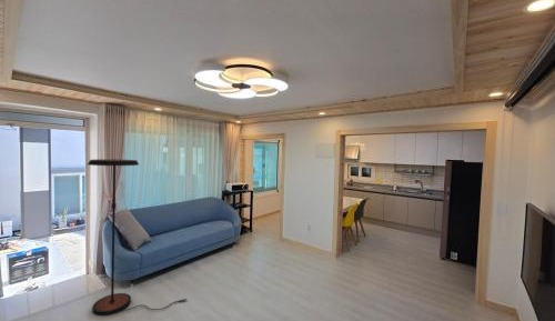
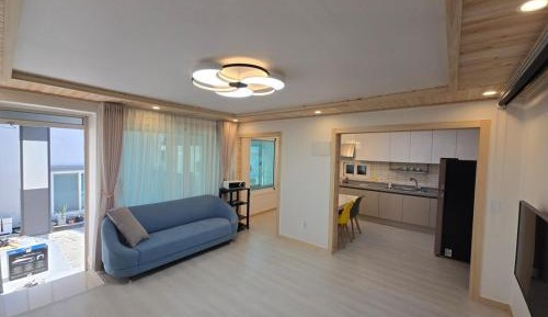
- floor lamp (113, 231)
